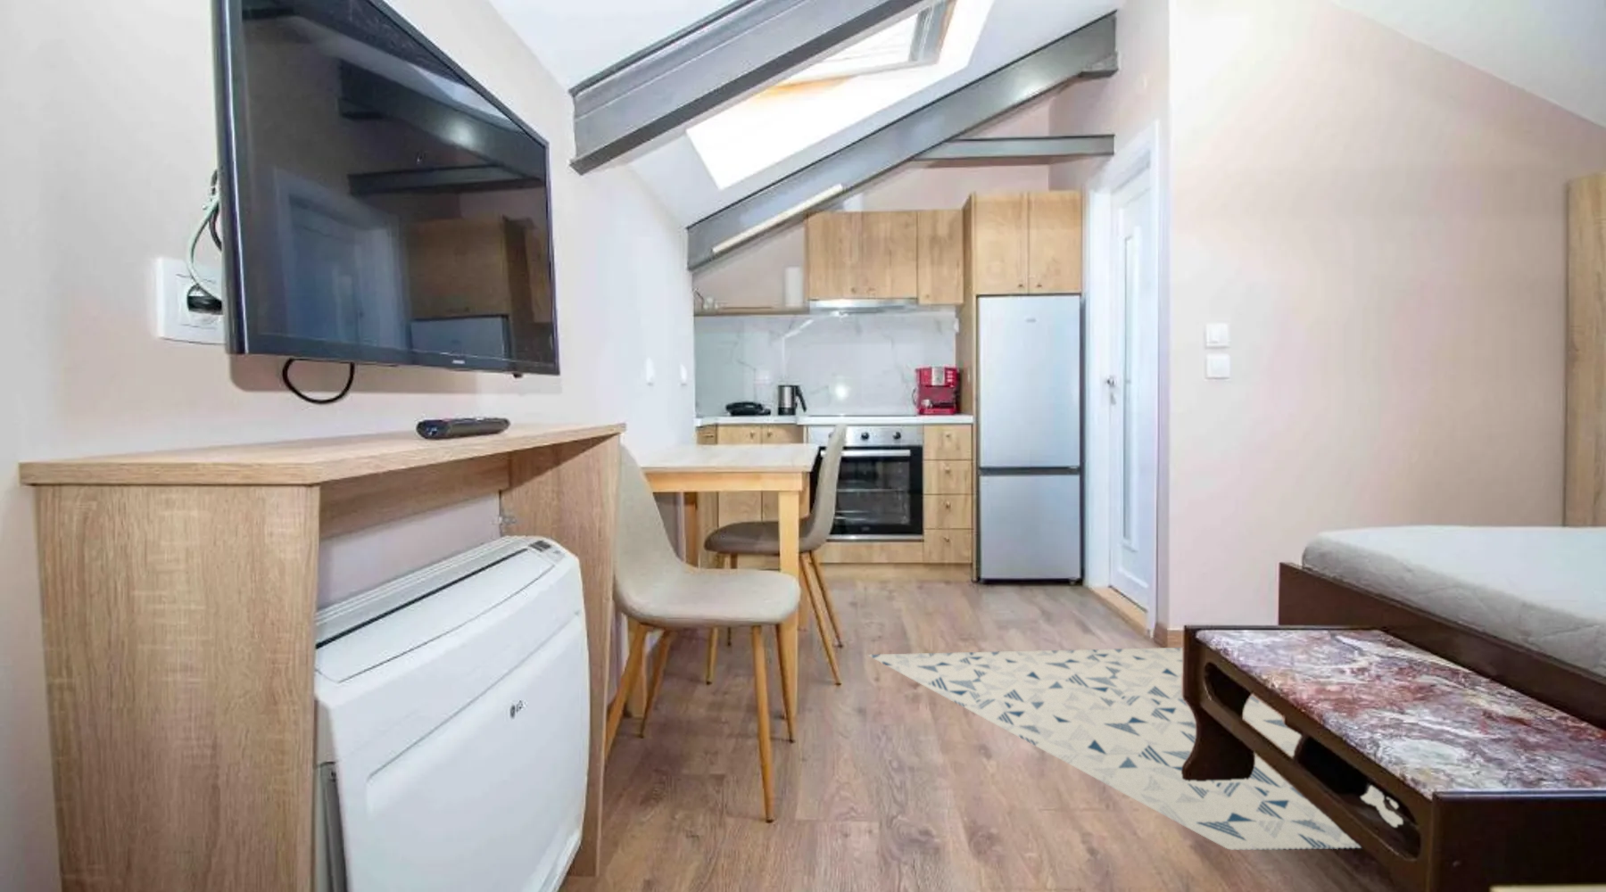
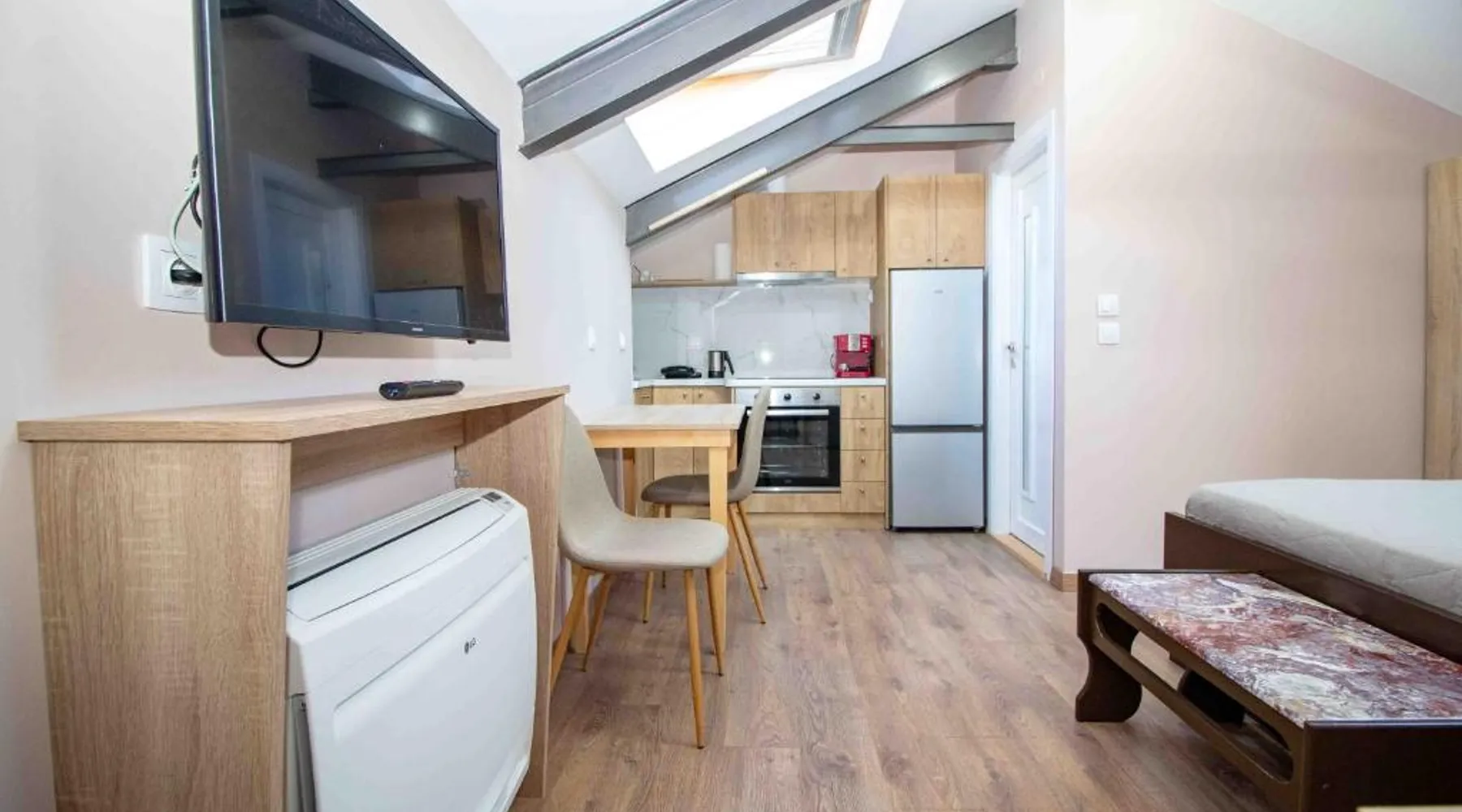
- rug (1128, 721)
